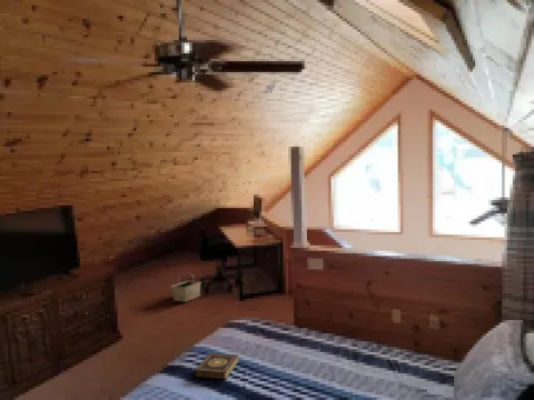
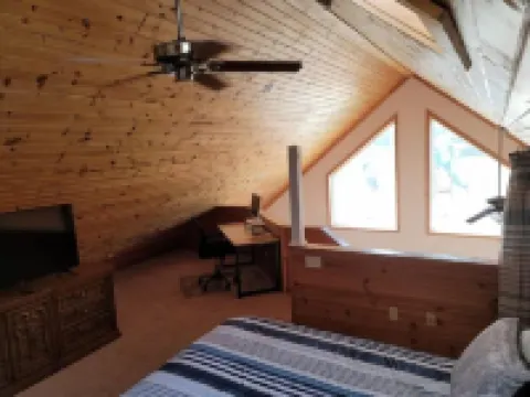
- book (217, 364)
- basket (186, 286)
